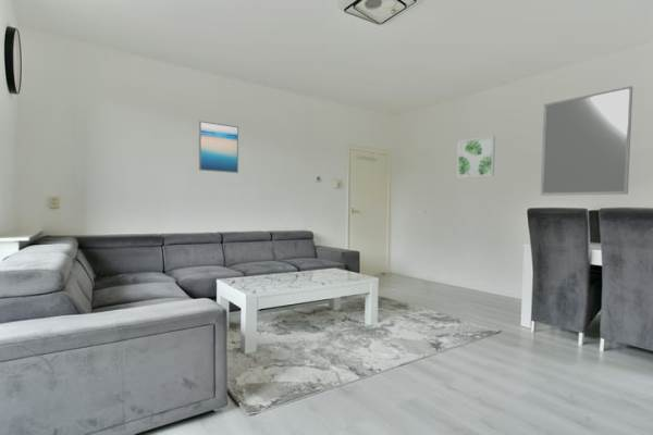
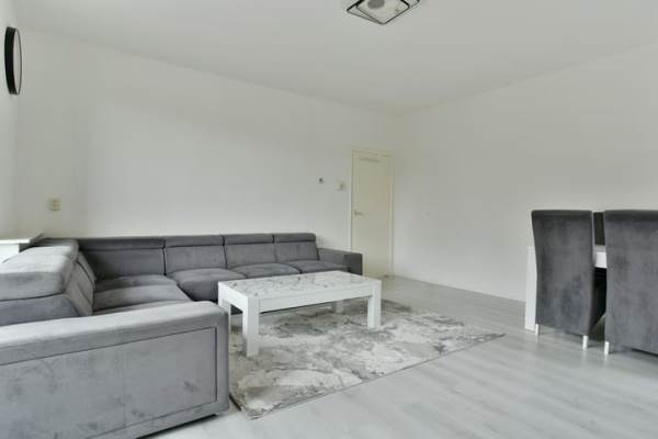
- home mirror (582, 146)
- wall art (475, 158)
- wall art (219, 147)
